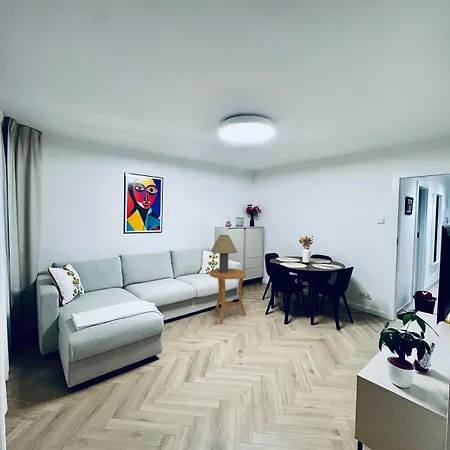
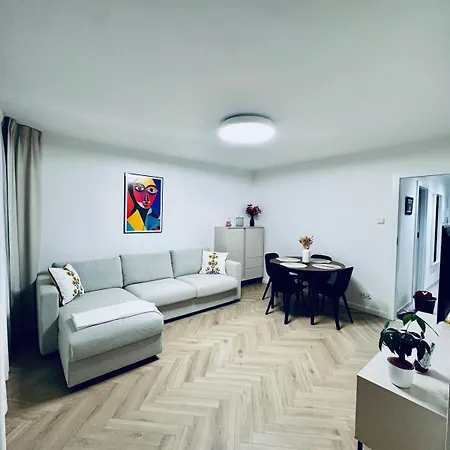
- table lamp (223, 253)
- side table (224, 293)
